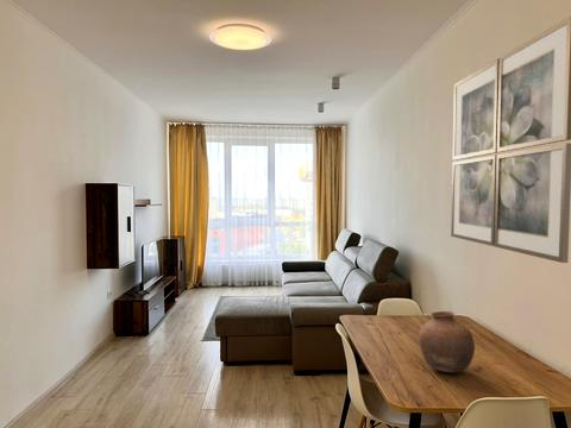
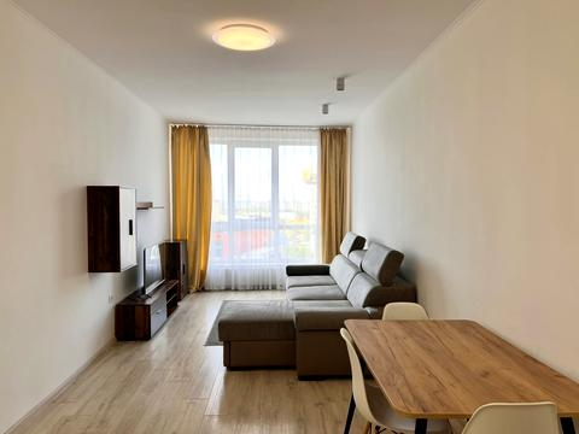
- wall art (498, 155)
- pottery (445, 340)
